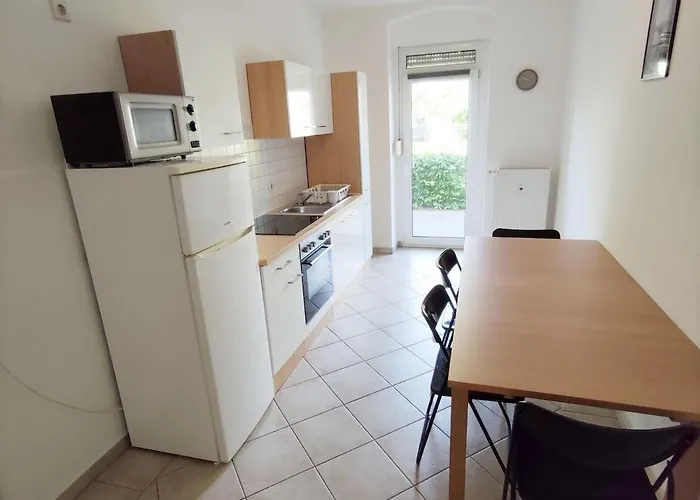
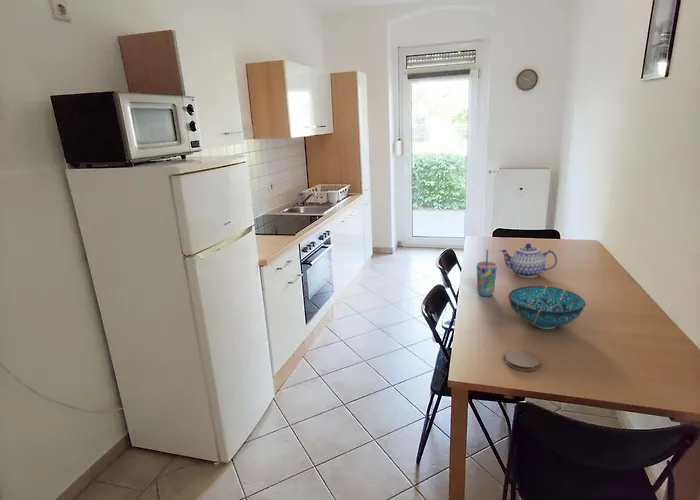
+ teapot (527, 258)
+ coaster (522, 360)
+ decorative bowl (544, 310)
+ cup (486, 272)
